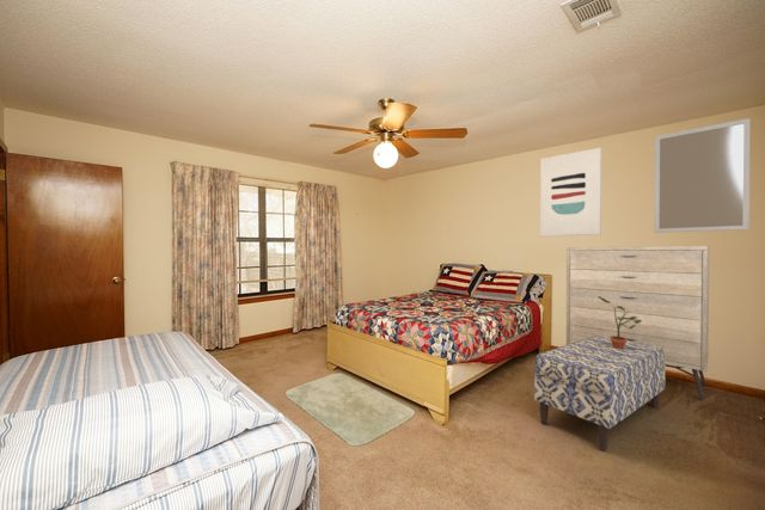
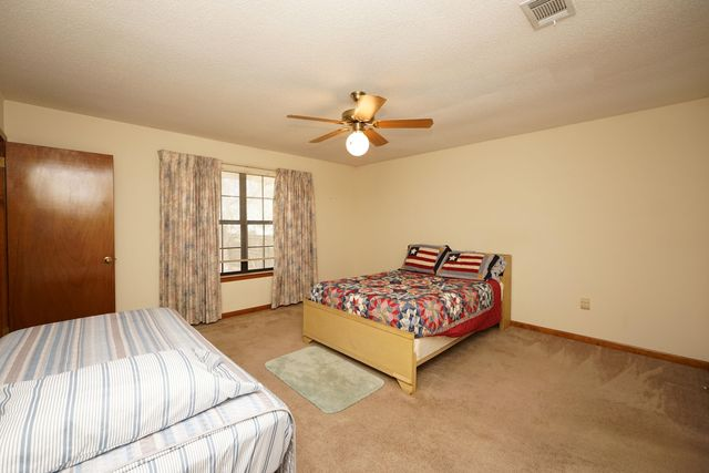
- wall art (569, 195)
- potted plant (617, 322)
- bench (601, 382)
- home mirror (698, 179)
- dresser (632, 311)
